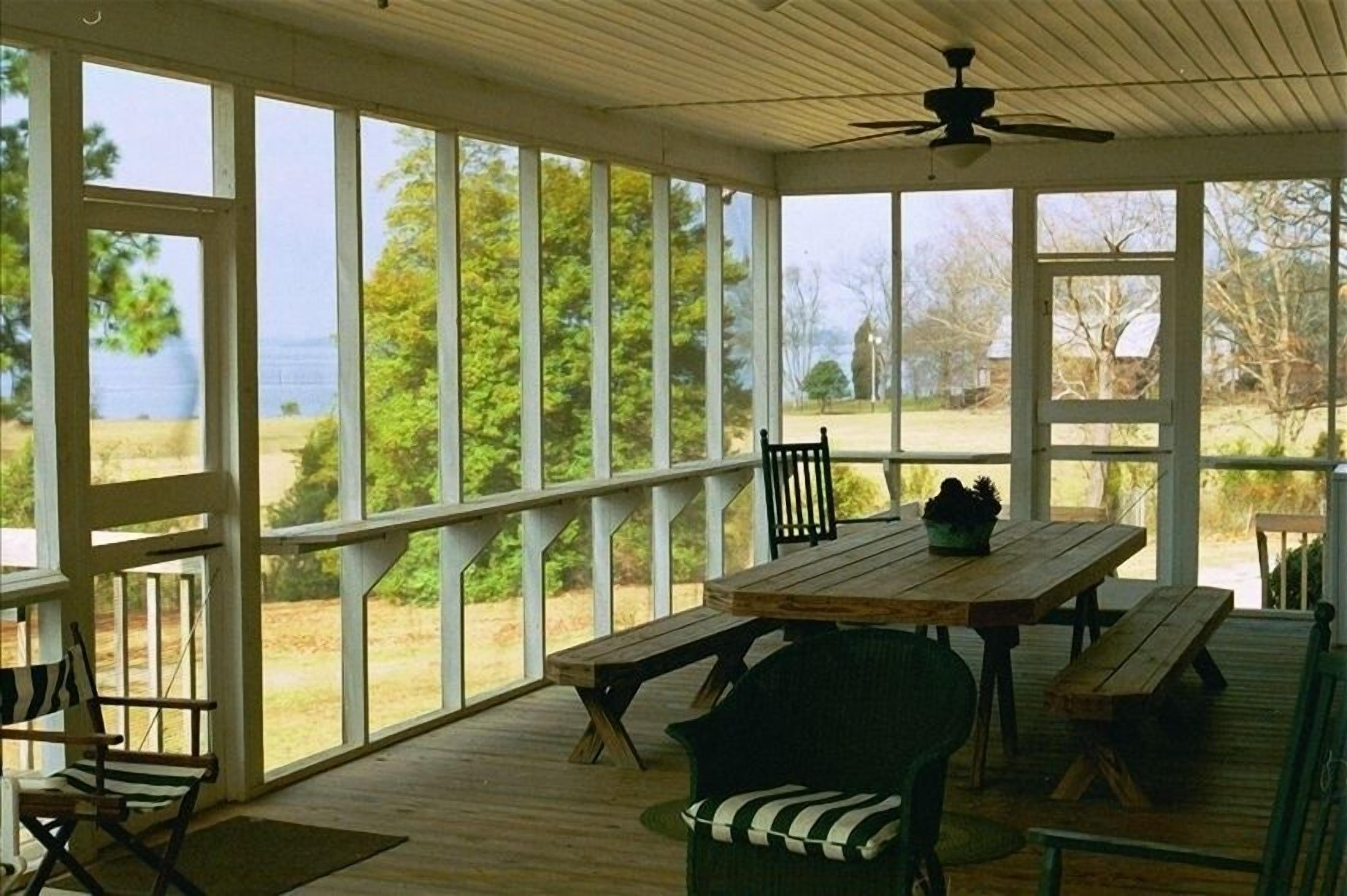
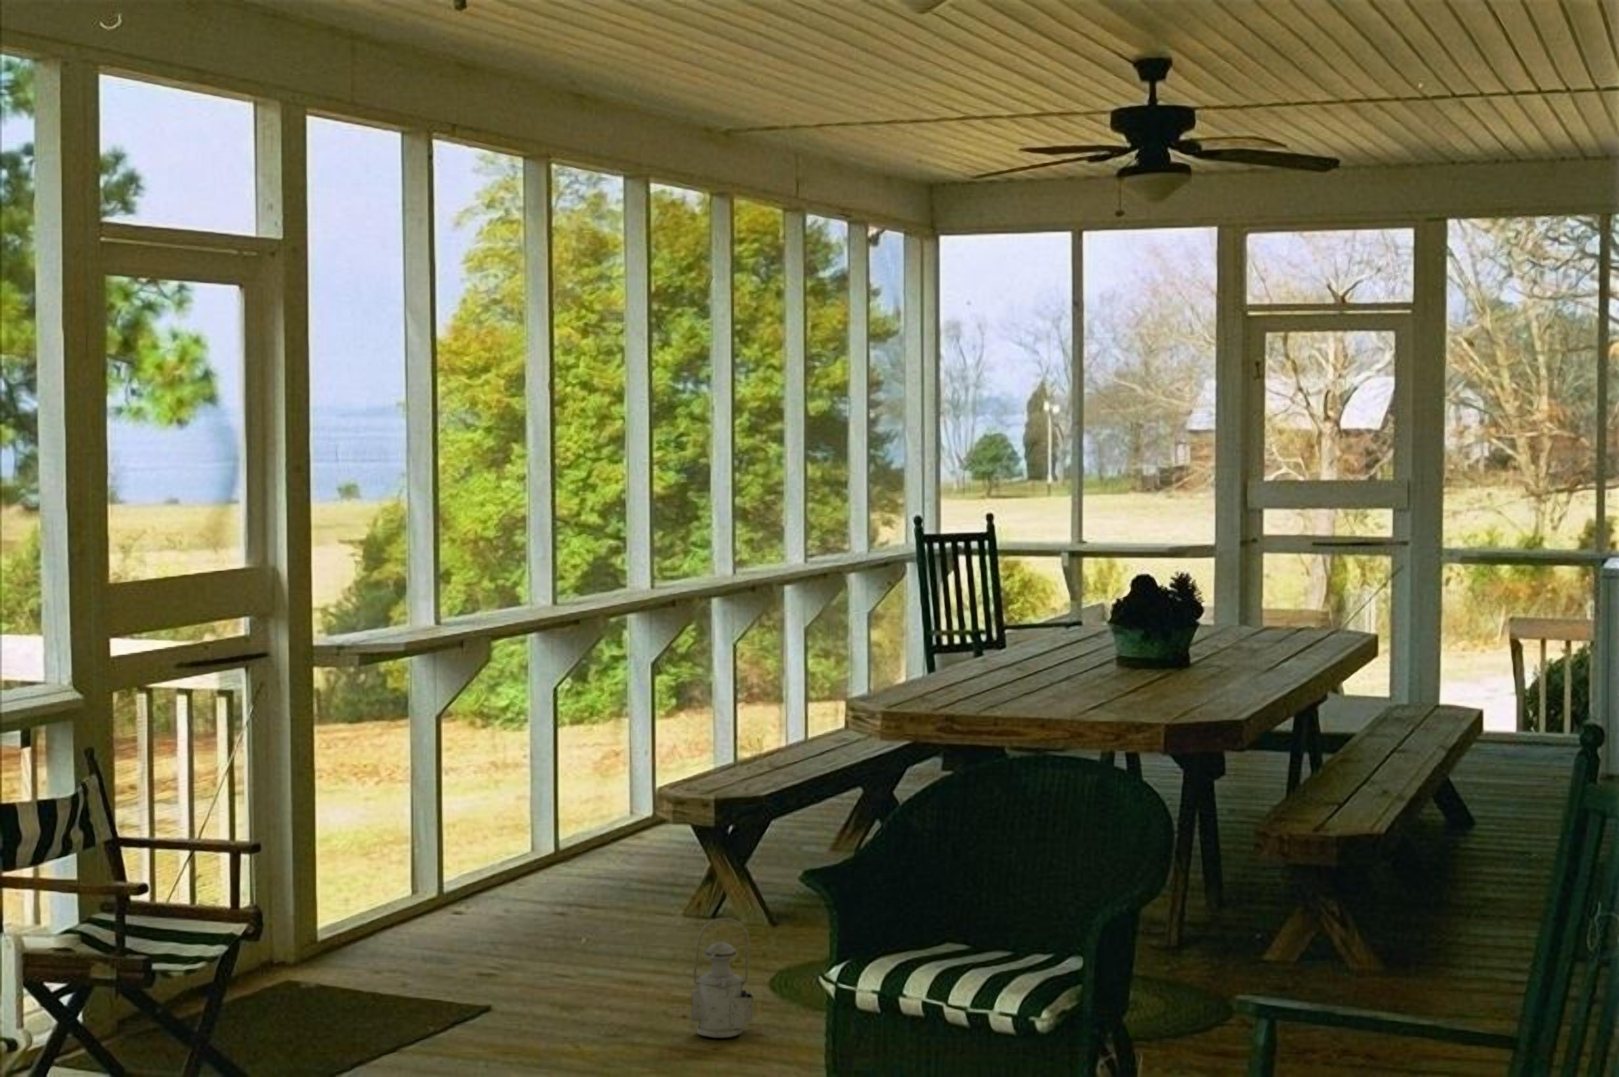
+ lantern (722, 975)
